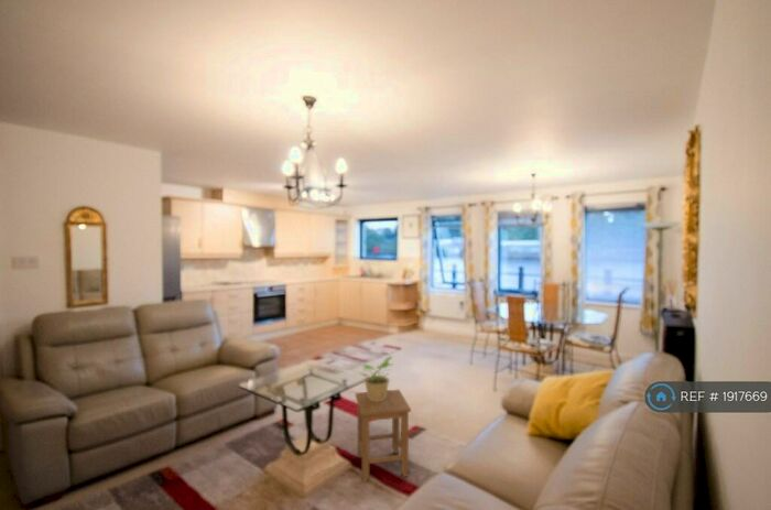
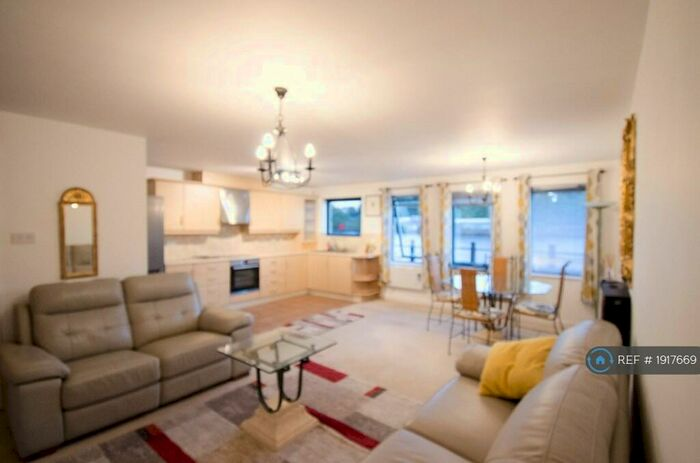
- stool (381, 434)
- potted plant (374, 377)
